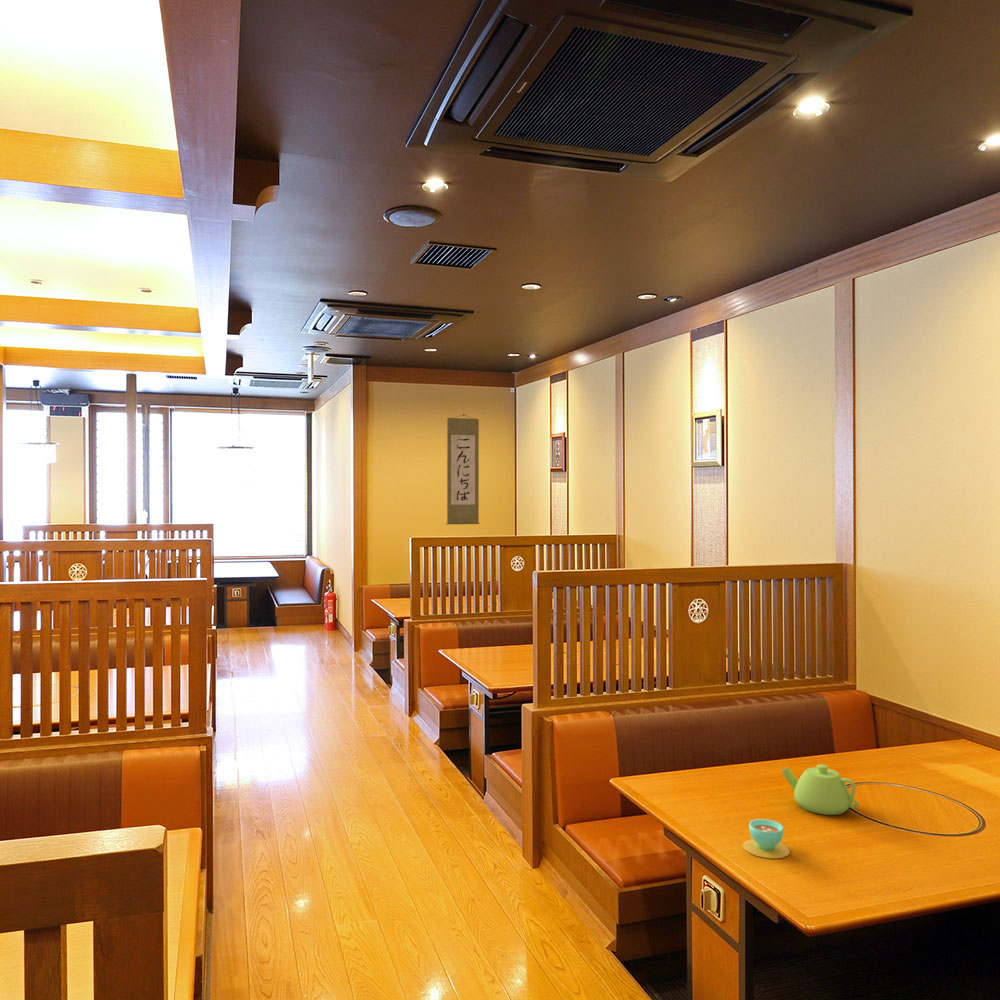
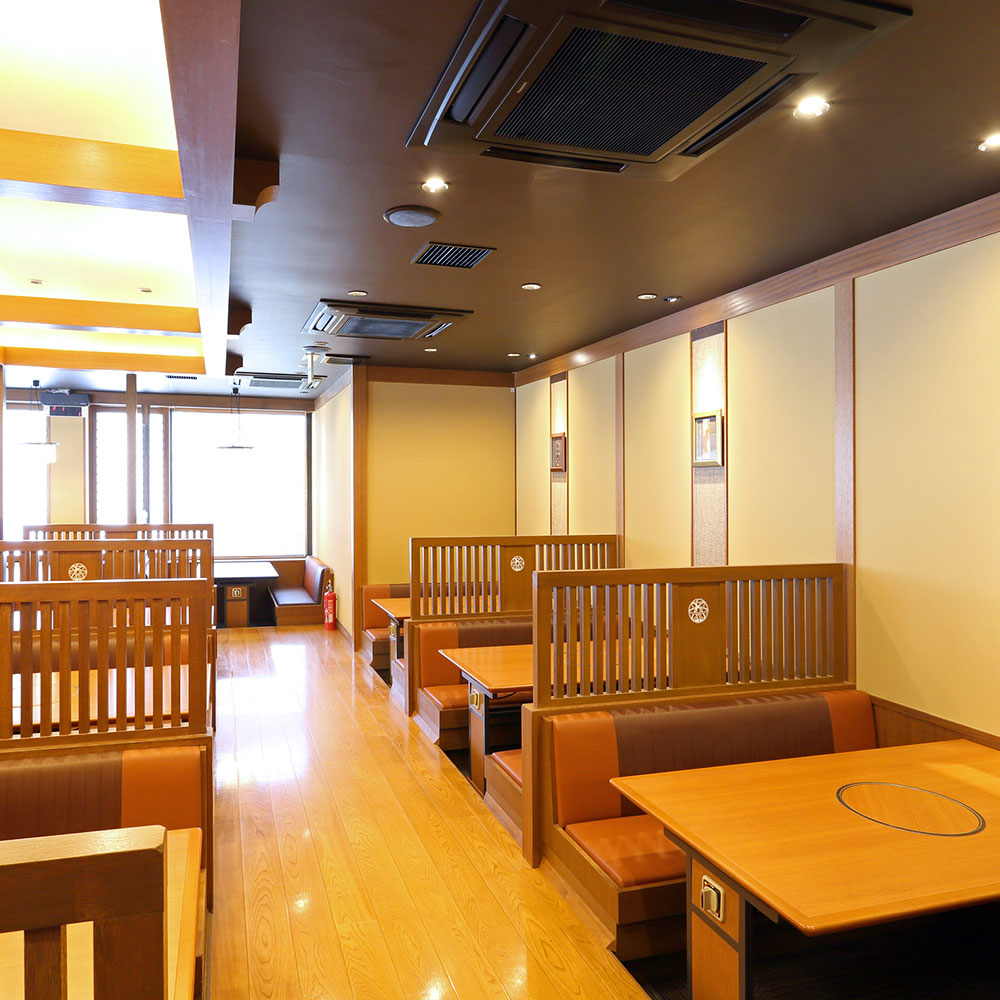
- wall scroll (463, 469)
- teapot (818, 785)
- teacup (767, 835)
